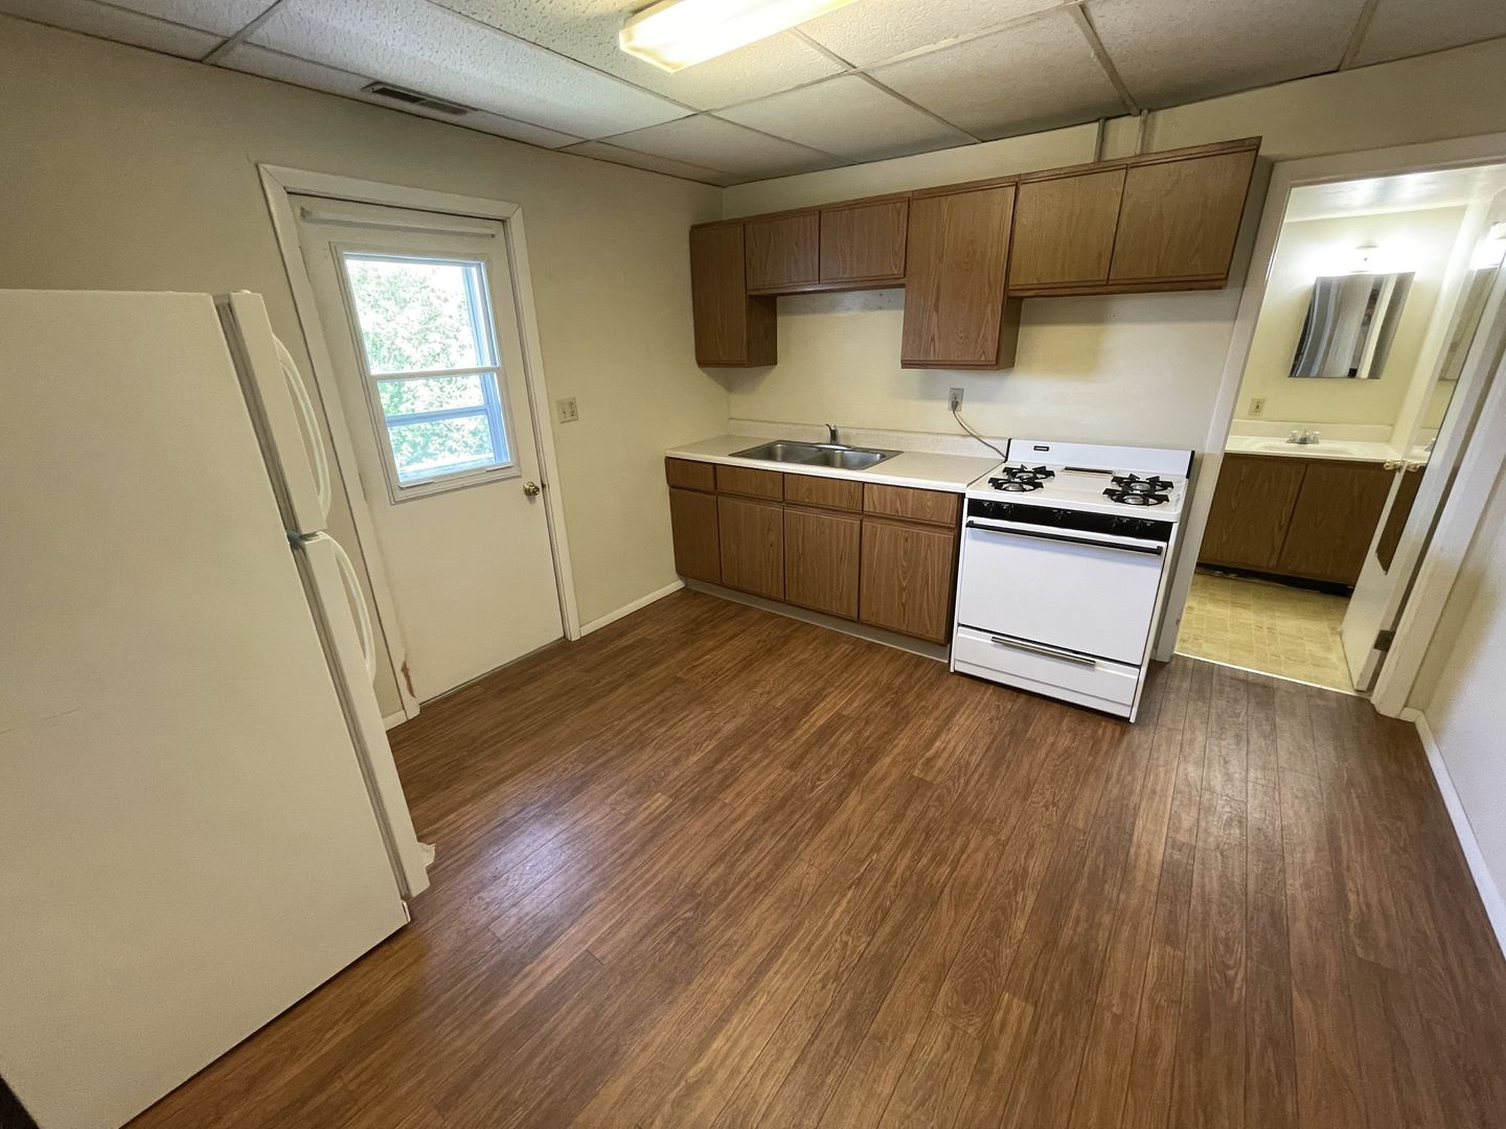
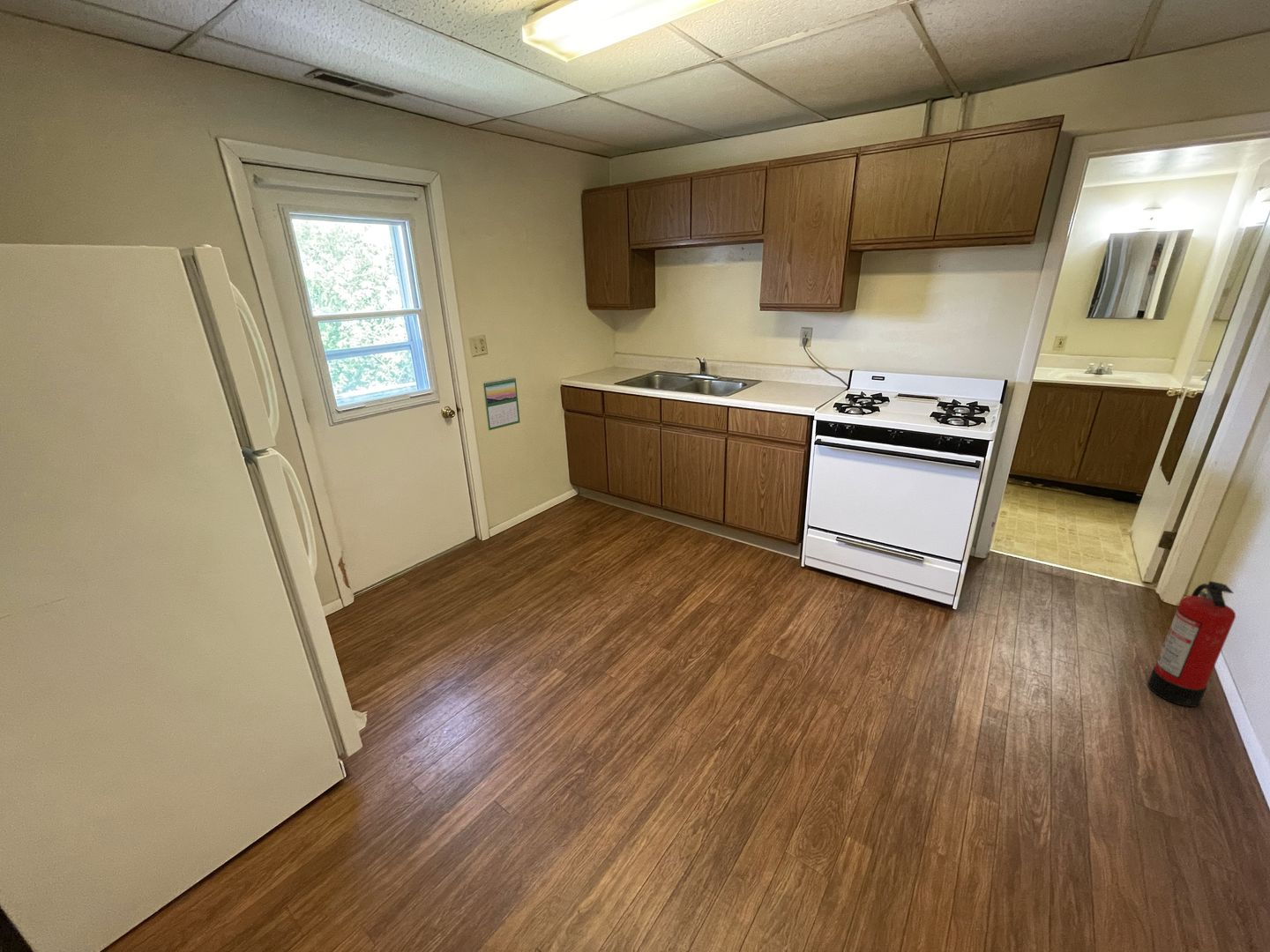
+ fire extinguisher (1192, 633)
+ calendar (502, 402)
